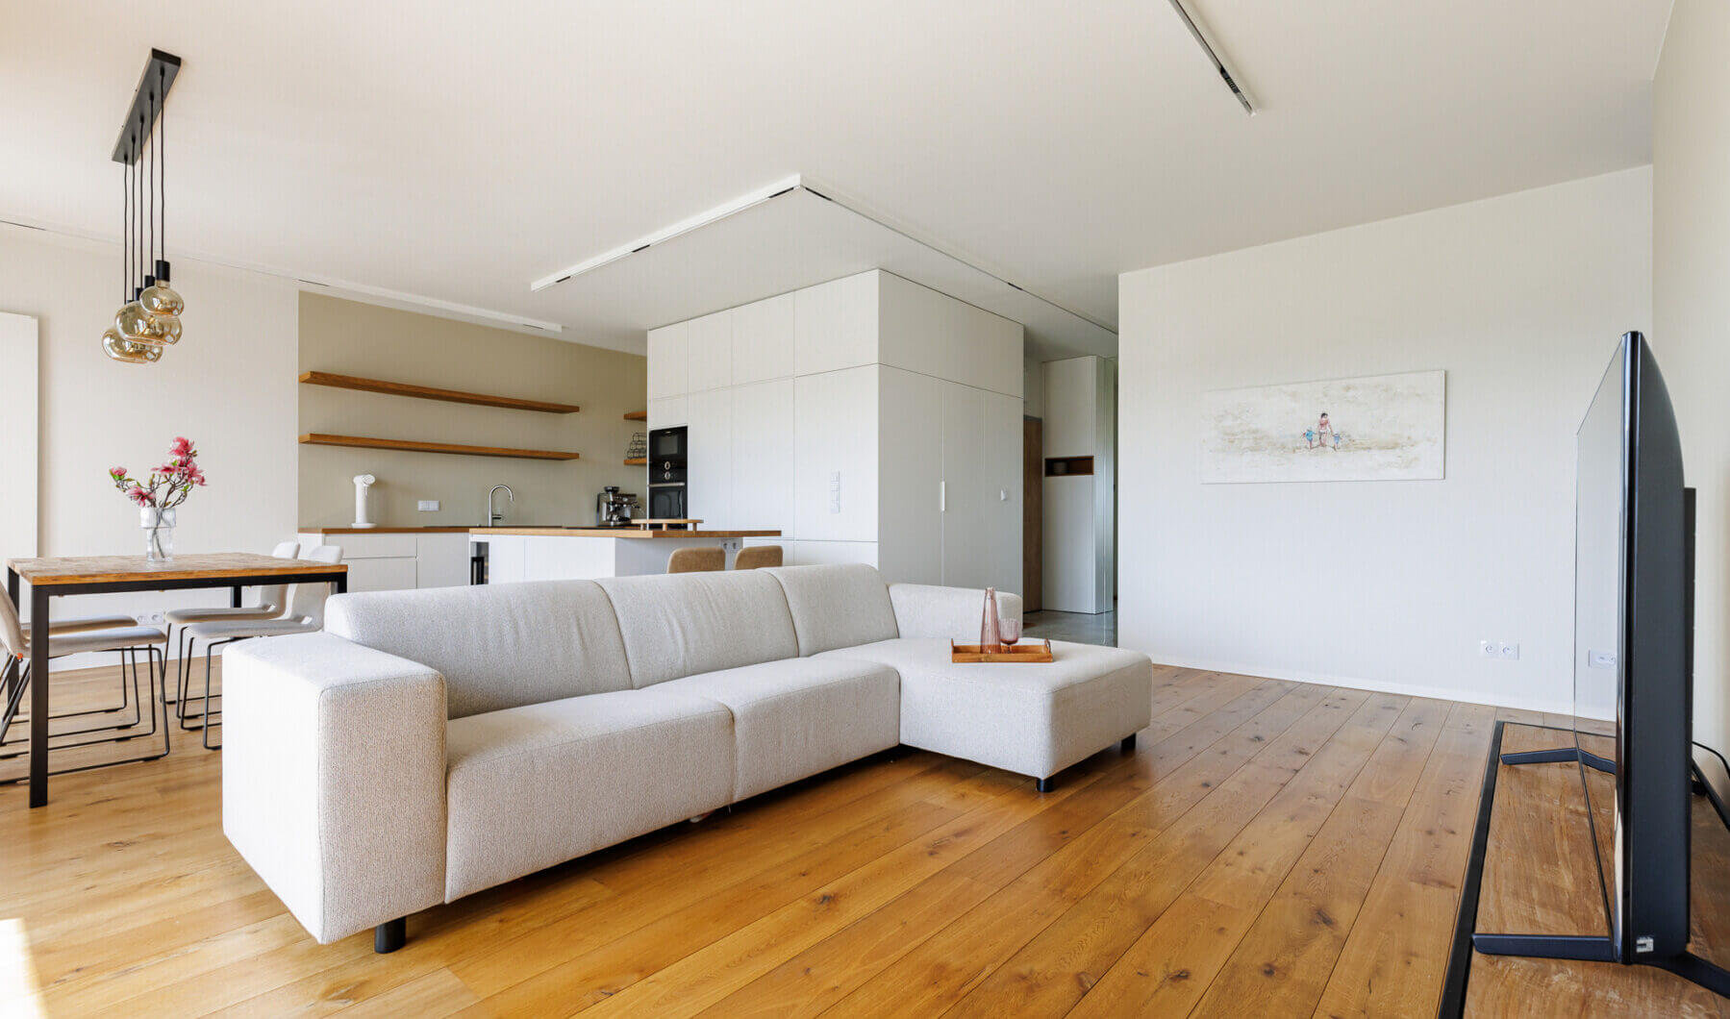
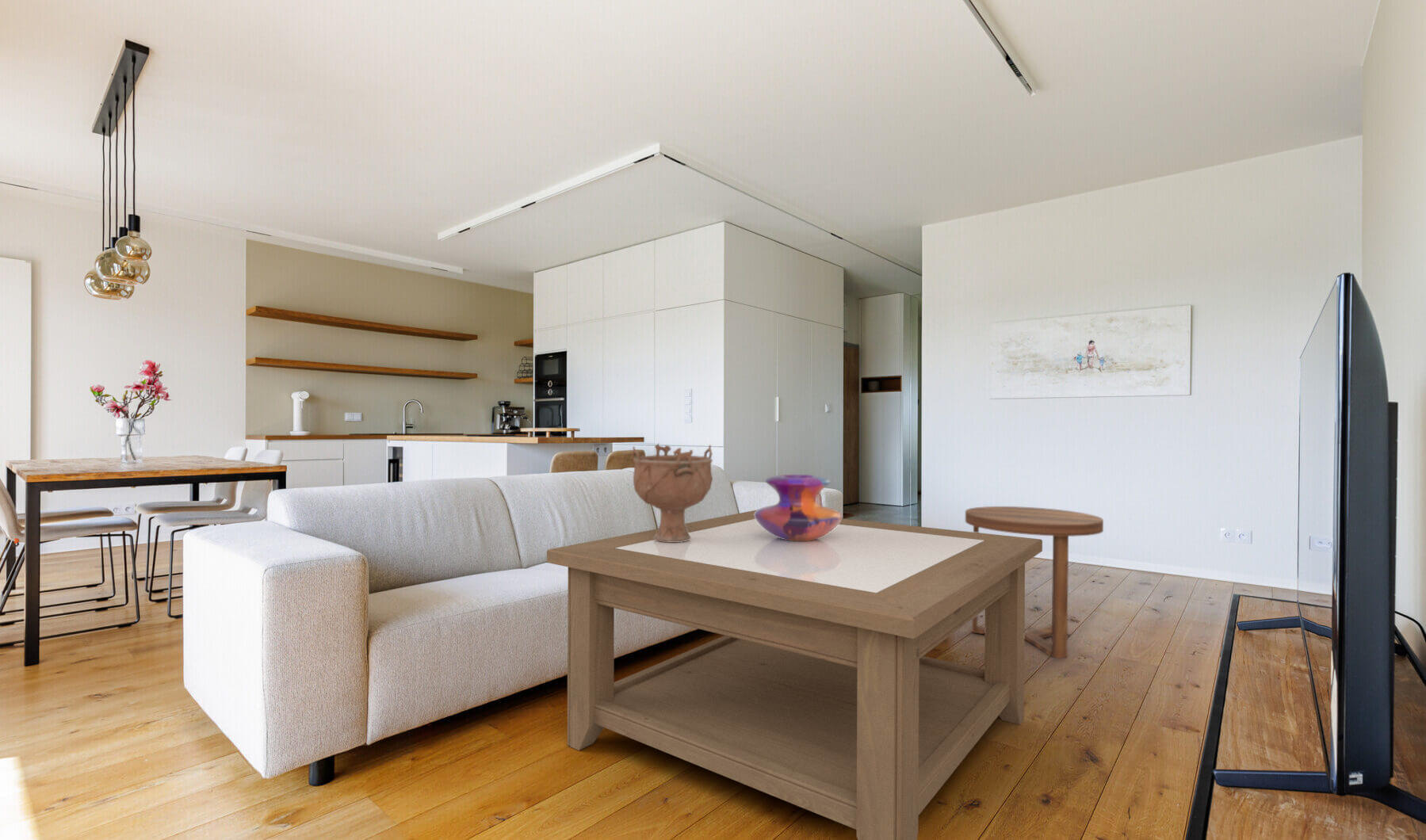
+ side table (1053, 576)
+ decorative vase (797, 506)
+ coffee table (806, 637)
+ decorative bowl (671, 491)
